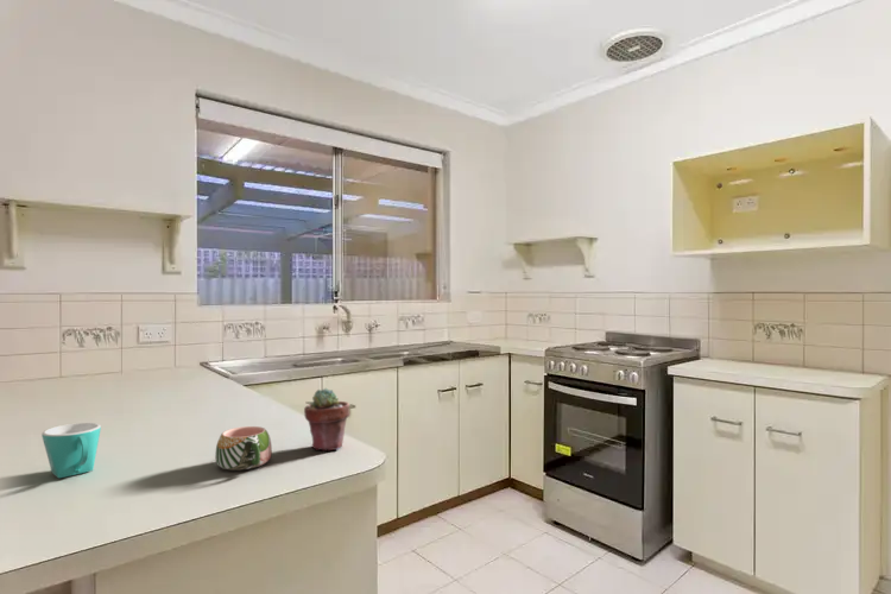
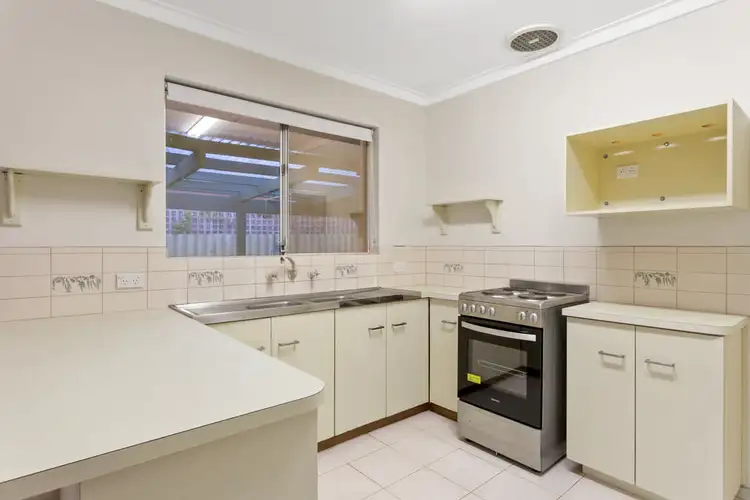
- mug (75, 451)
- mug (246, 448)
- potted succulent (327, 417)
